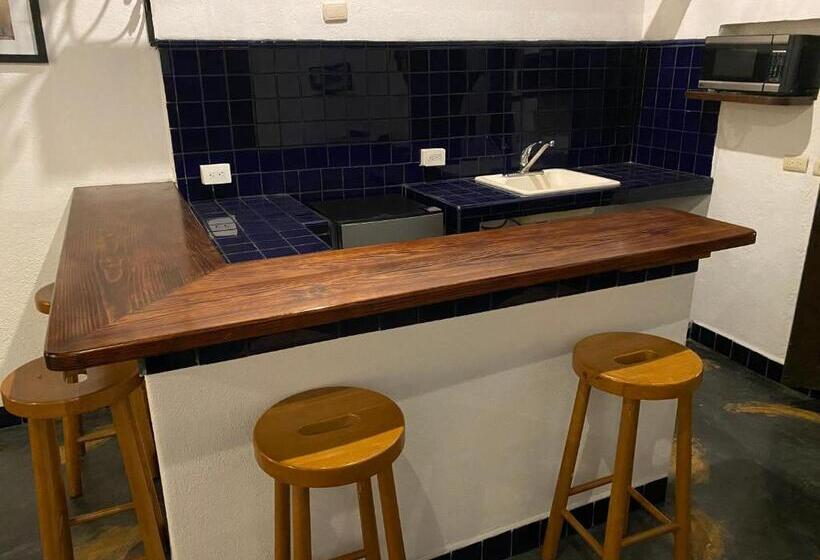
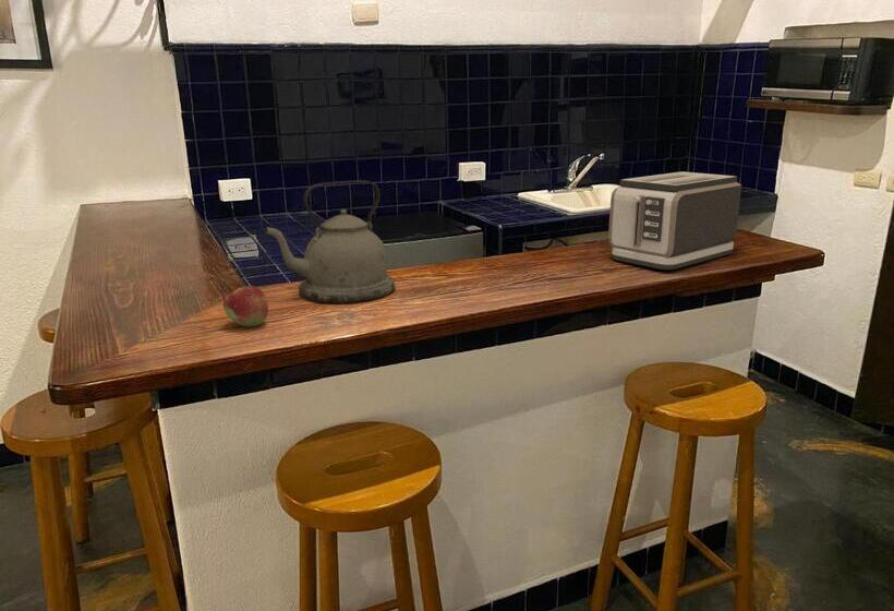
+ fruit (245, 304)
+ kettle (339, 238)
+ toaster (673, 217)
